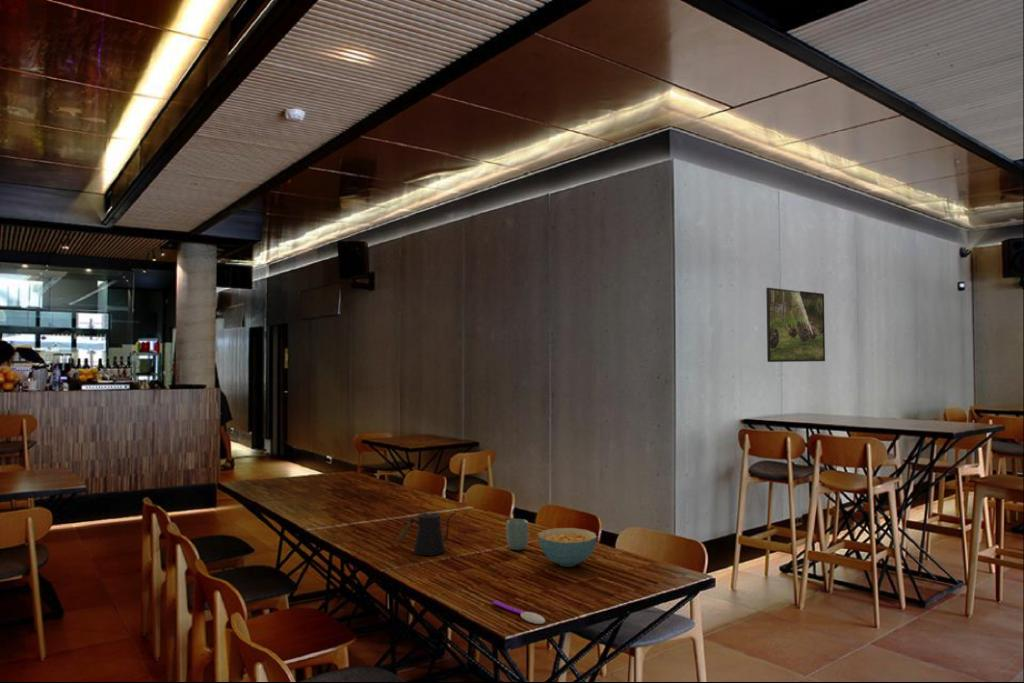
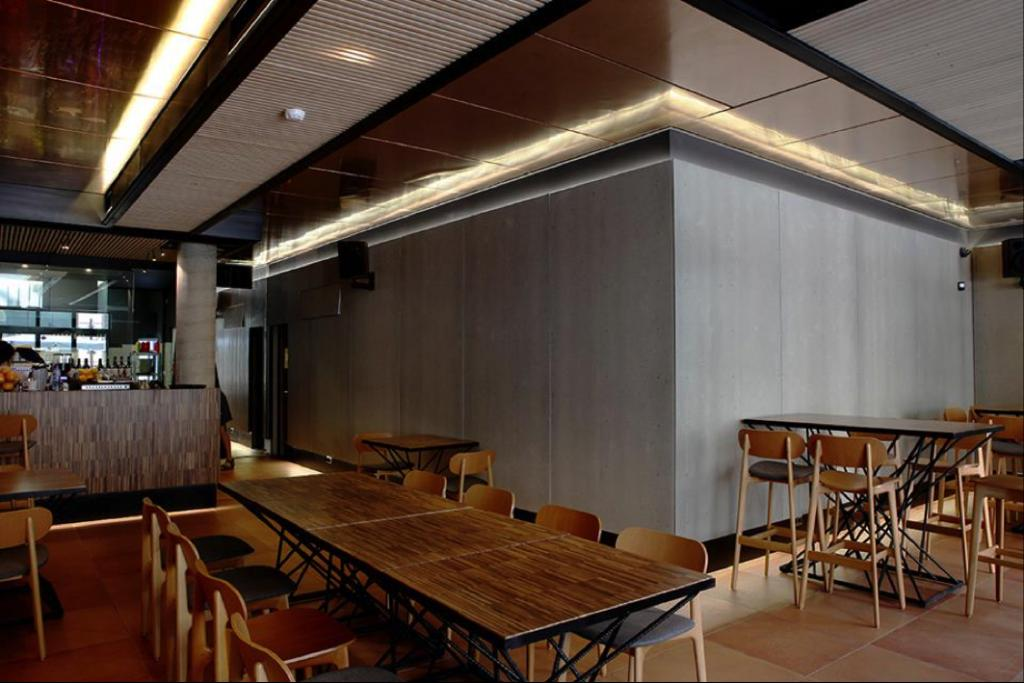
- cereal bowl (567, 549)
- kettle (427, 532)
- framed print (797, 326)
- spoon (517, 610)
- cup (517, 535)
